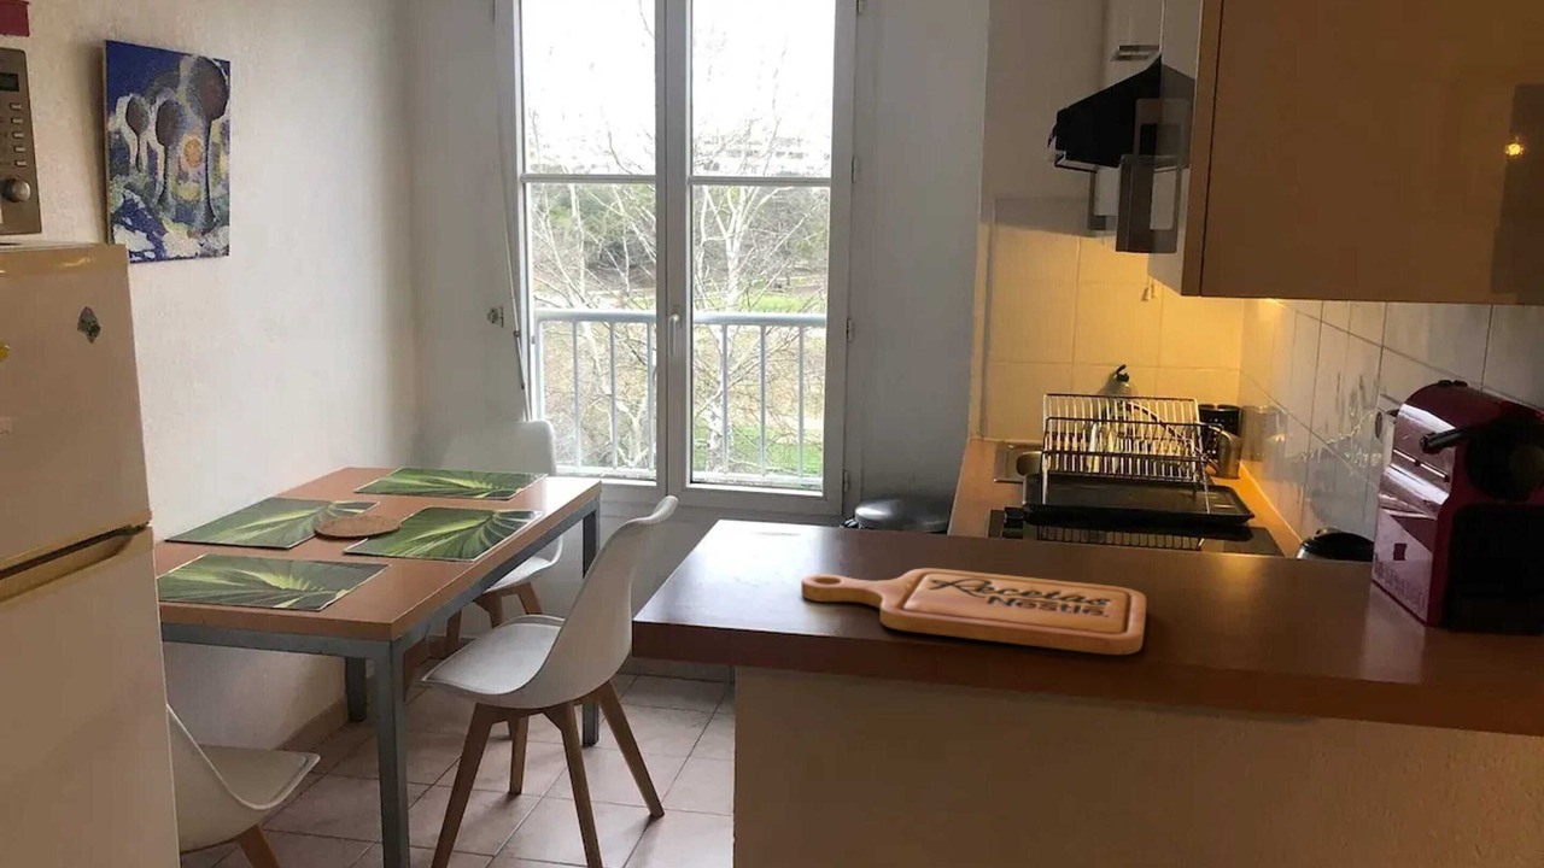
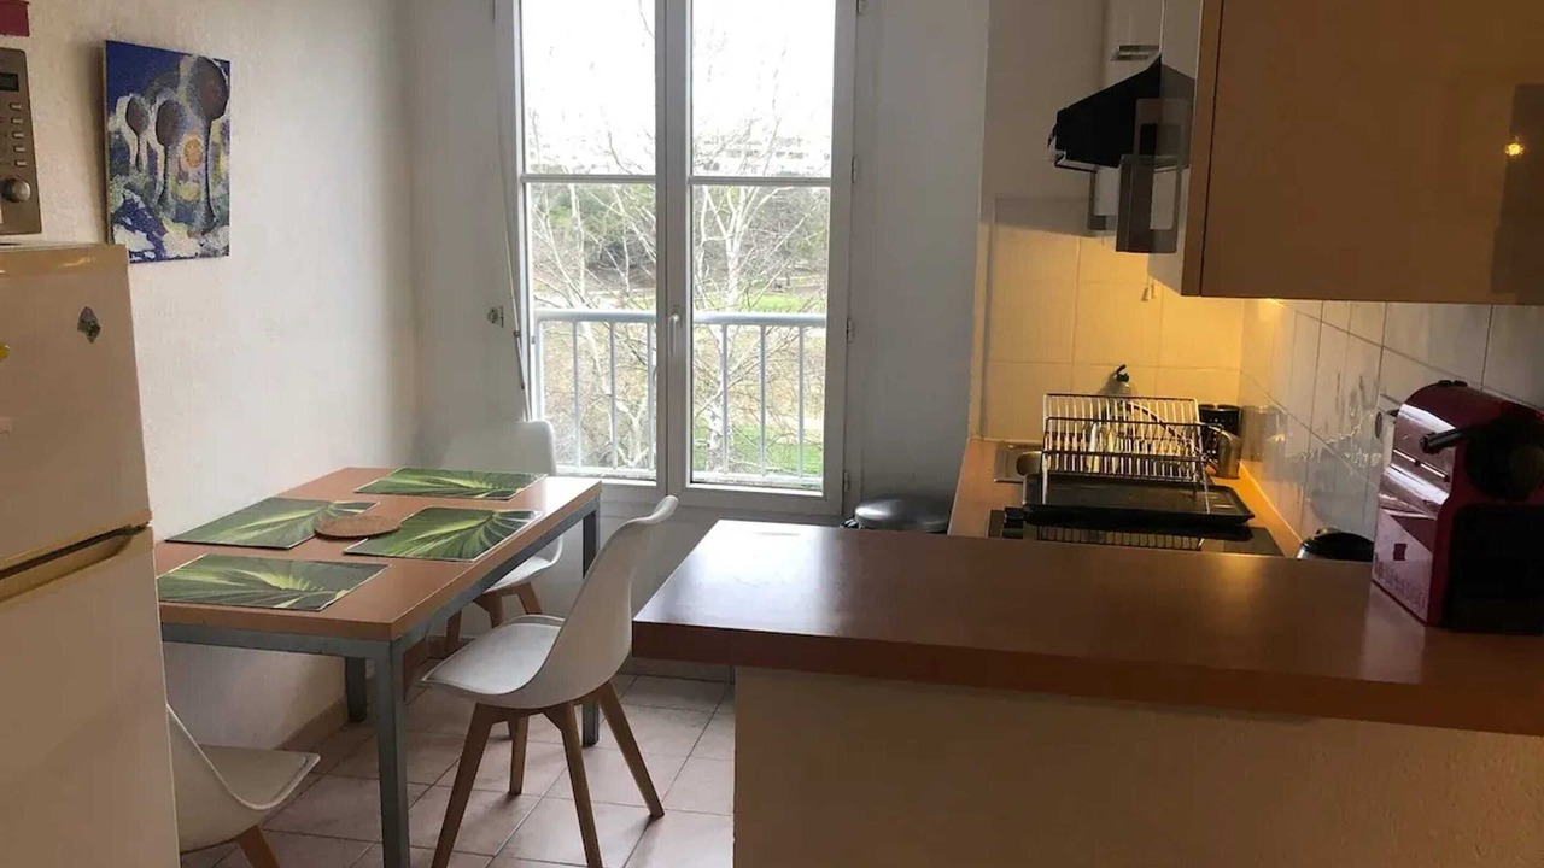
- cutting board (965, 602)
